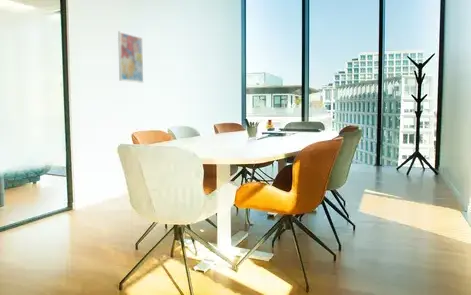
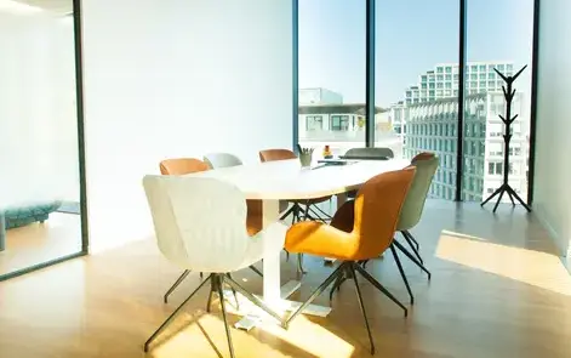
- wall art (131, 58)
